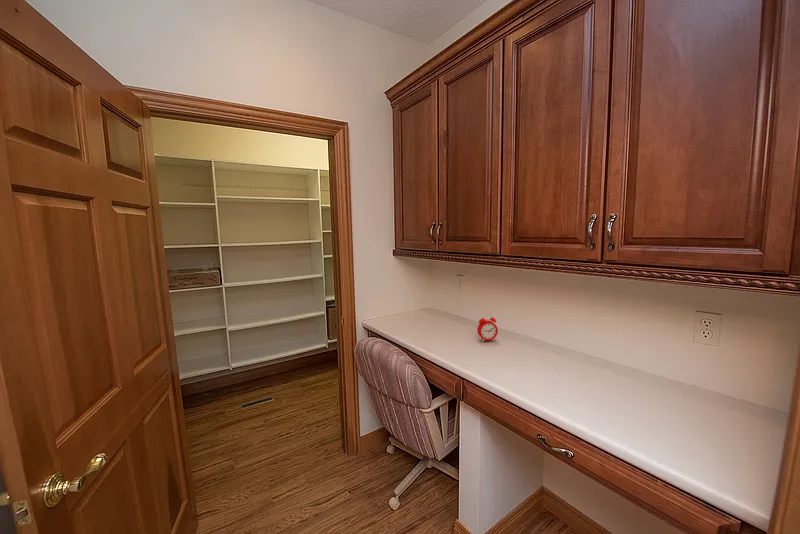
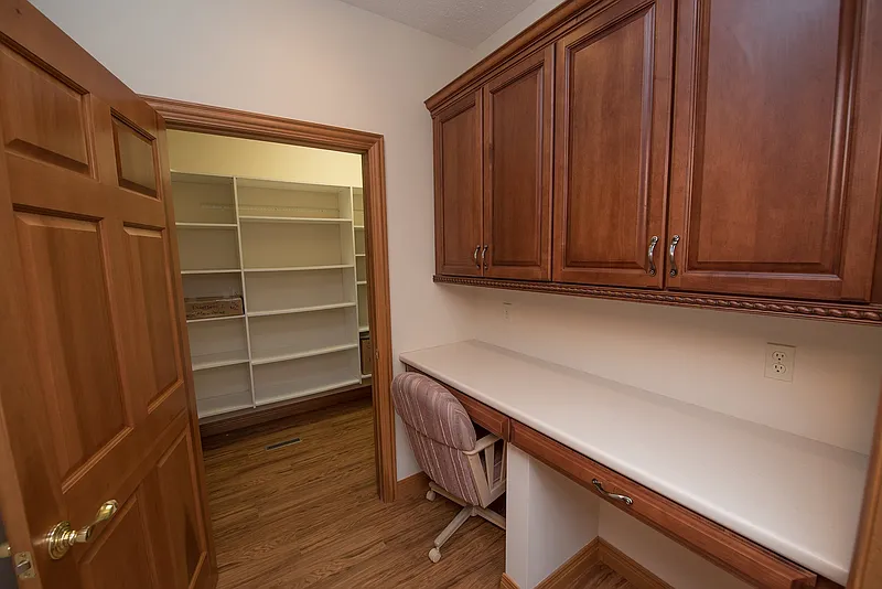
- alarm clock (487, 327)
